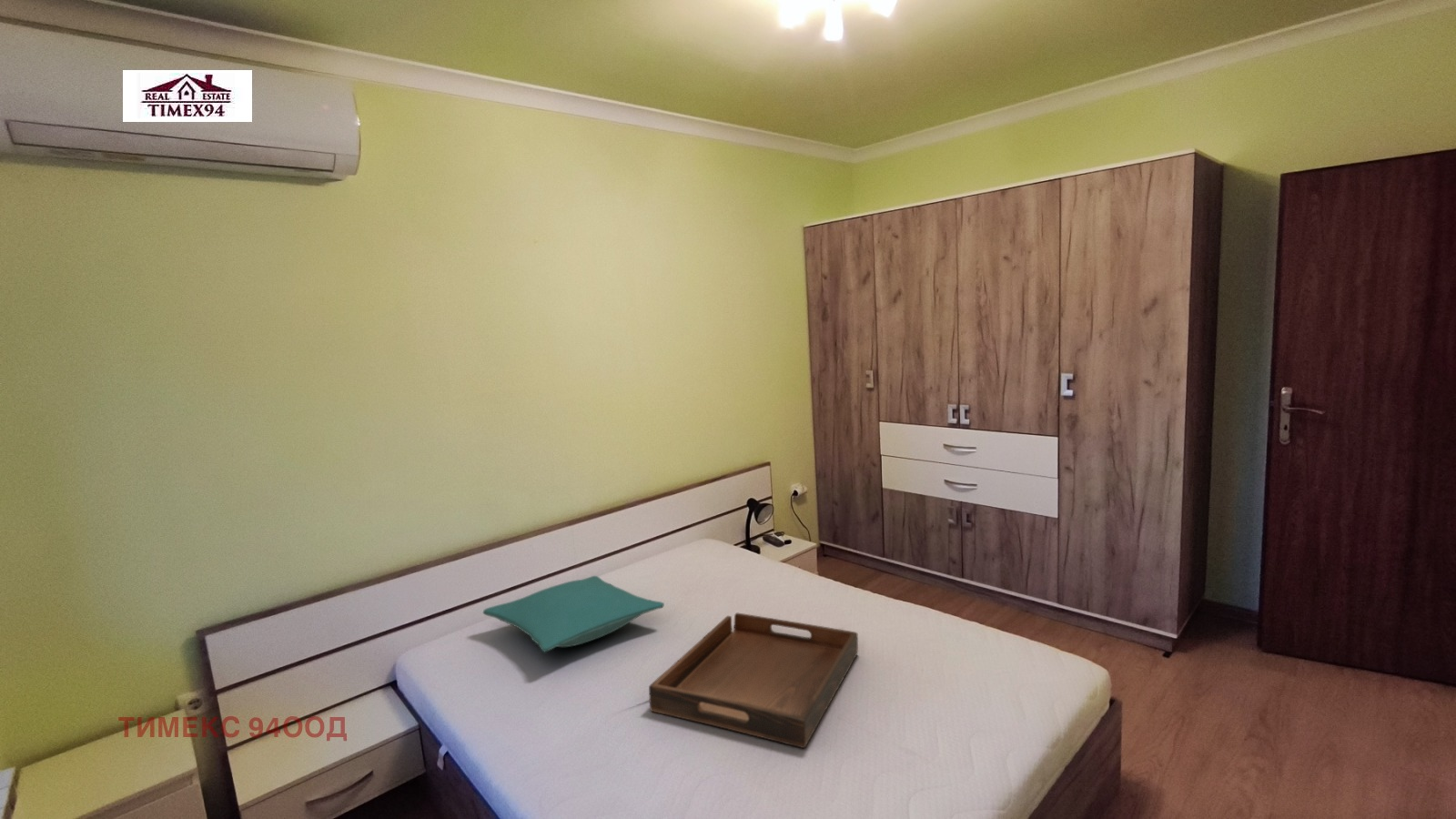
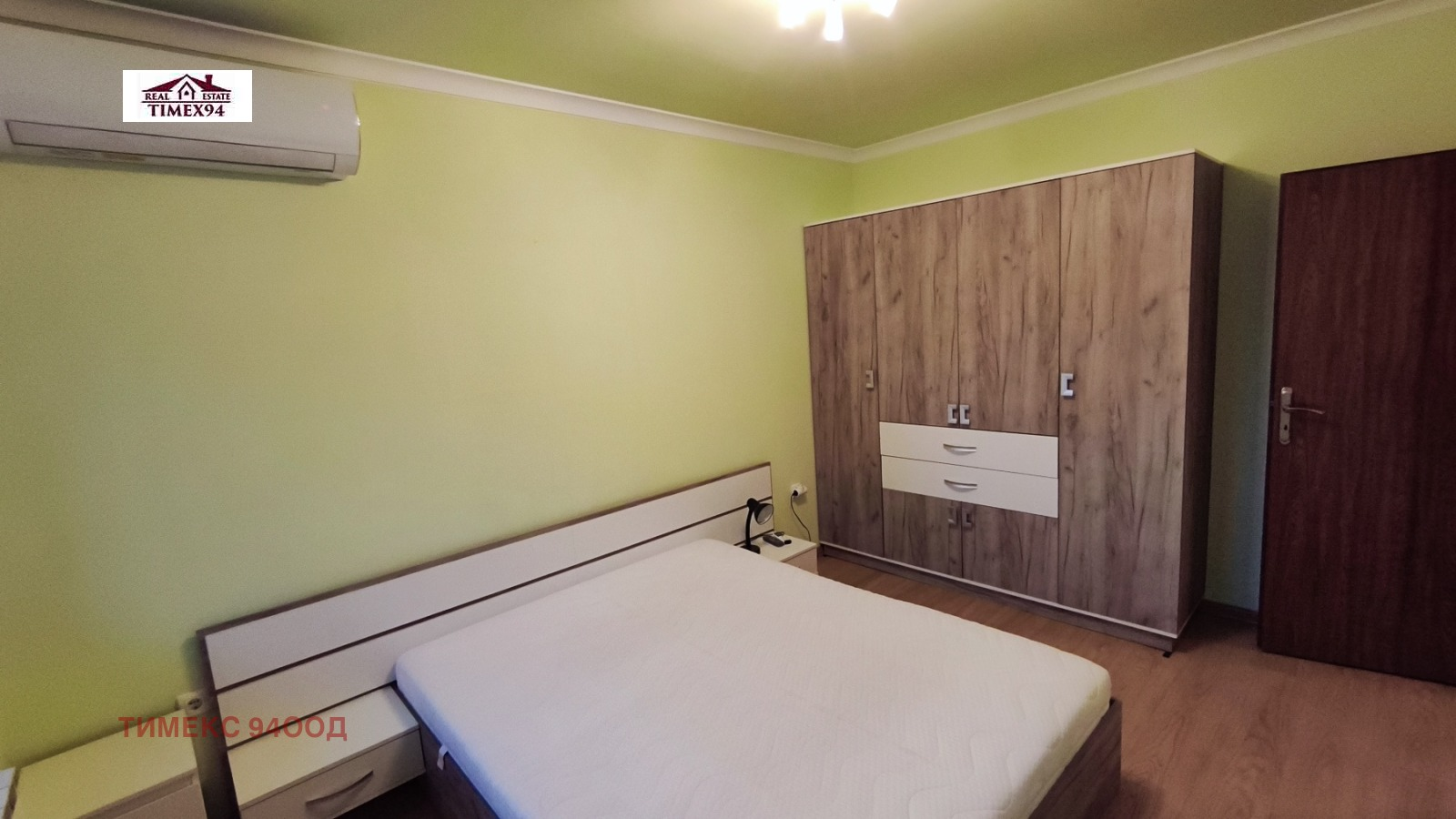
- pillow (573, 611)
- serving tray (762, 668)
